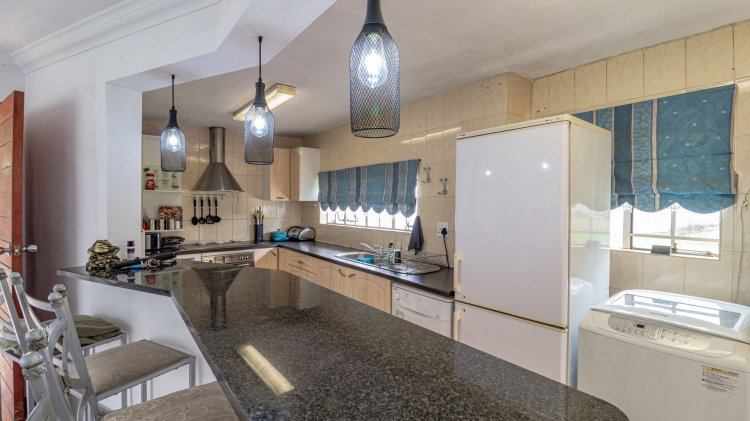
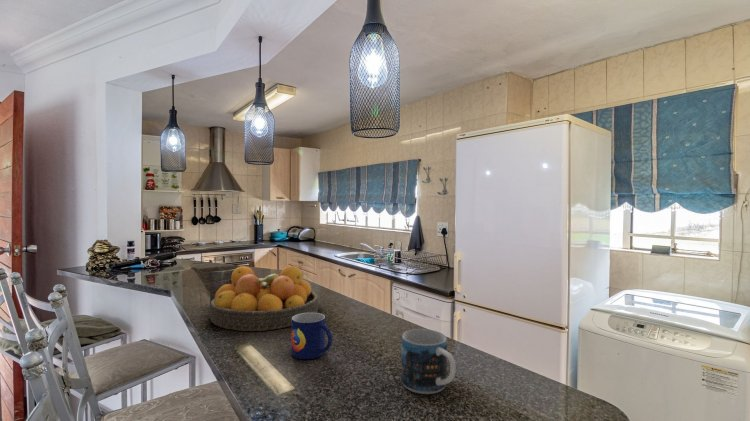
+ mug (430, 364)
+ fruit bowl (266, 290)
+ mug (313, 336)
